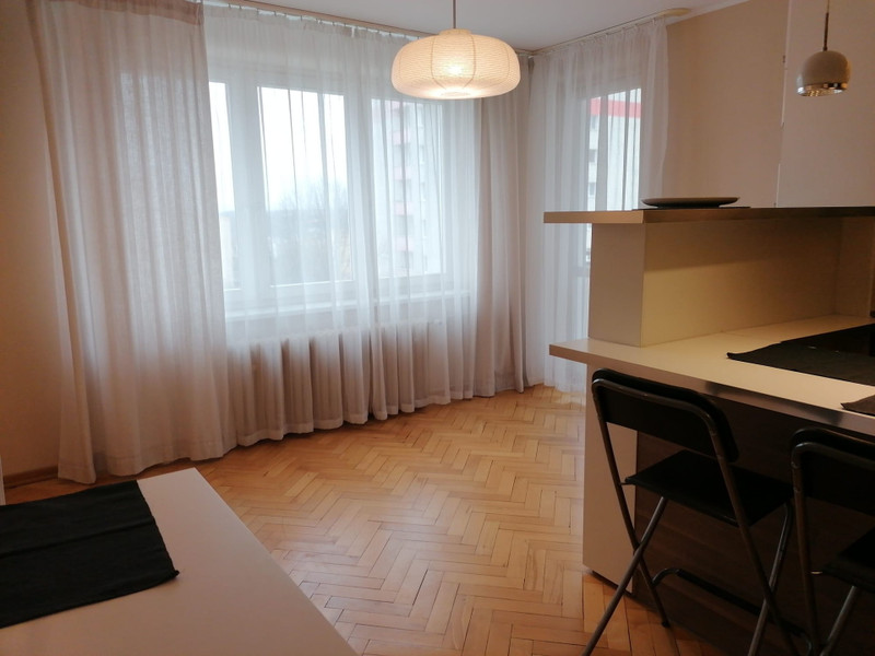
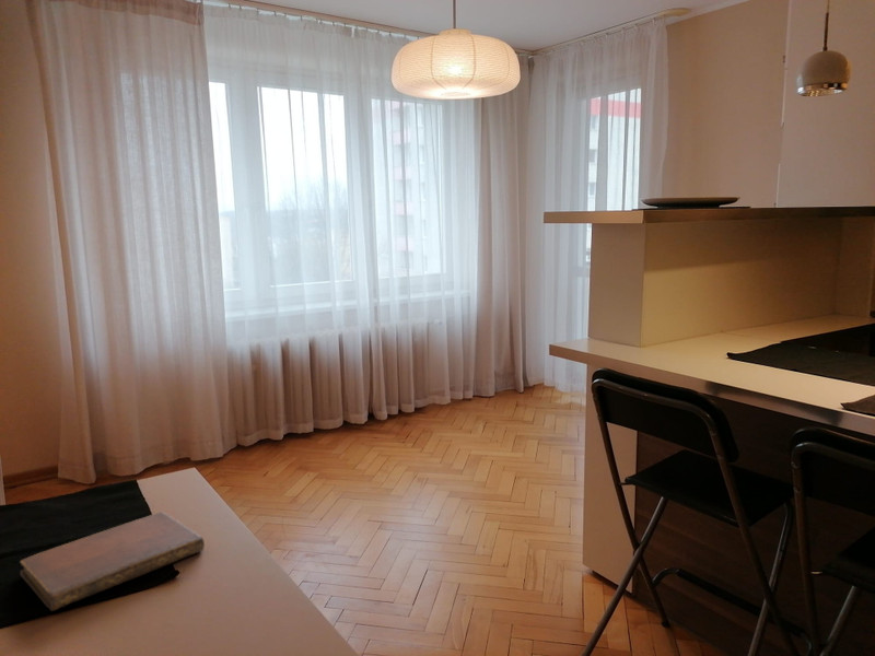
+ notebook (114, 554)
